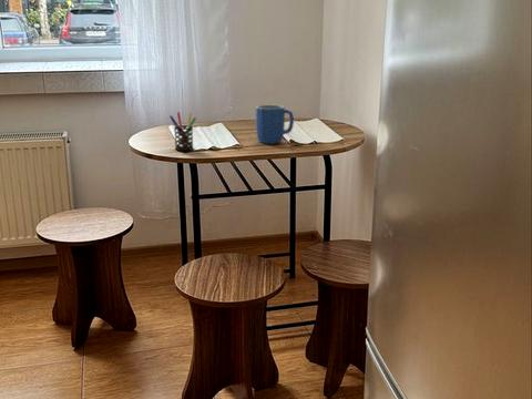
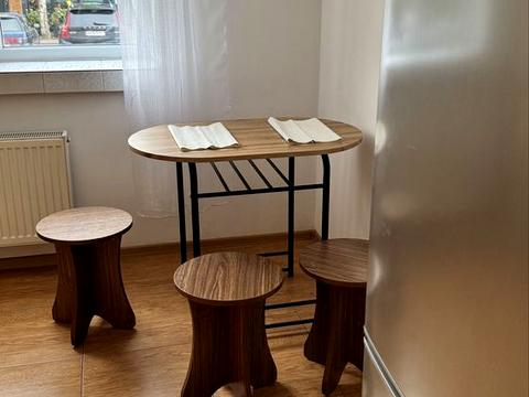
- mug (273, 123)
- pen holder (184, 131)
